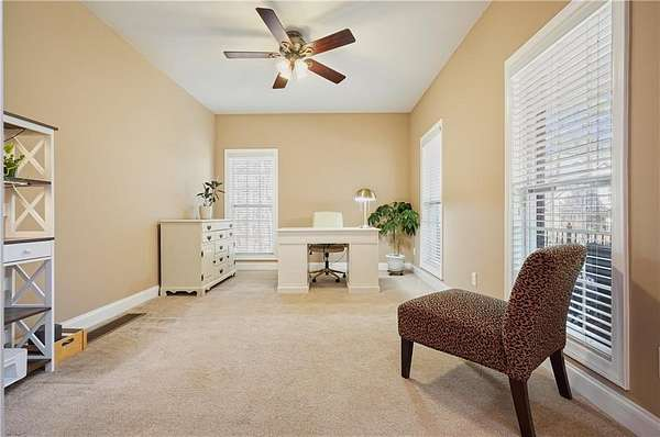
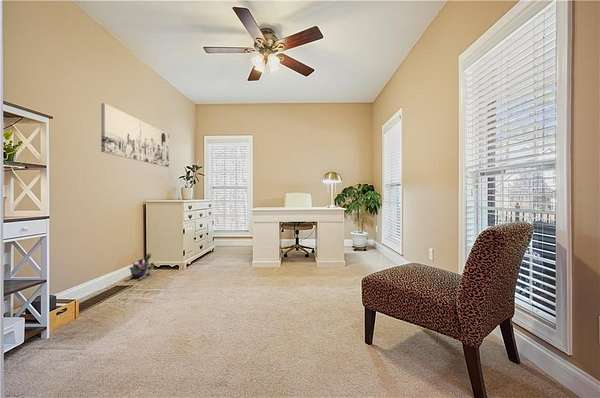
+ wall art (141, 141)
+ waste bin (140, 266)
